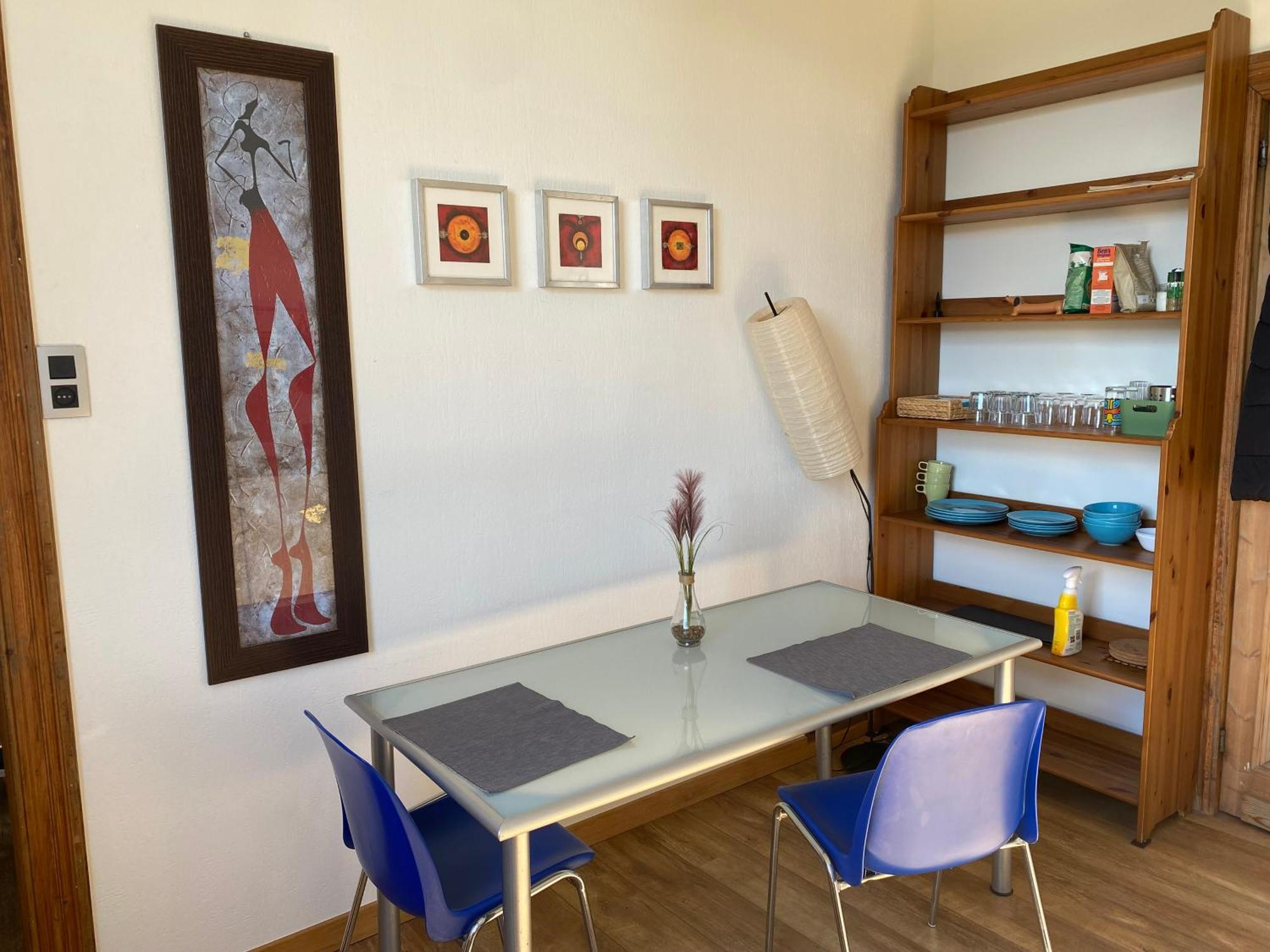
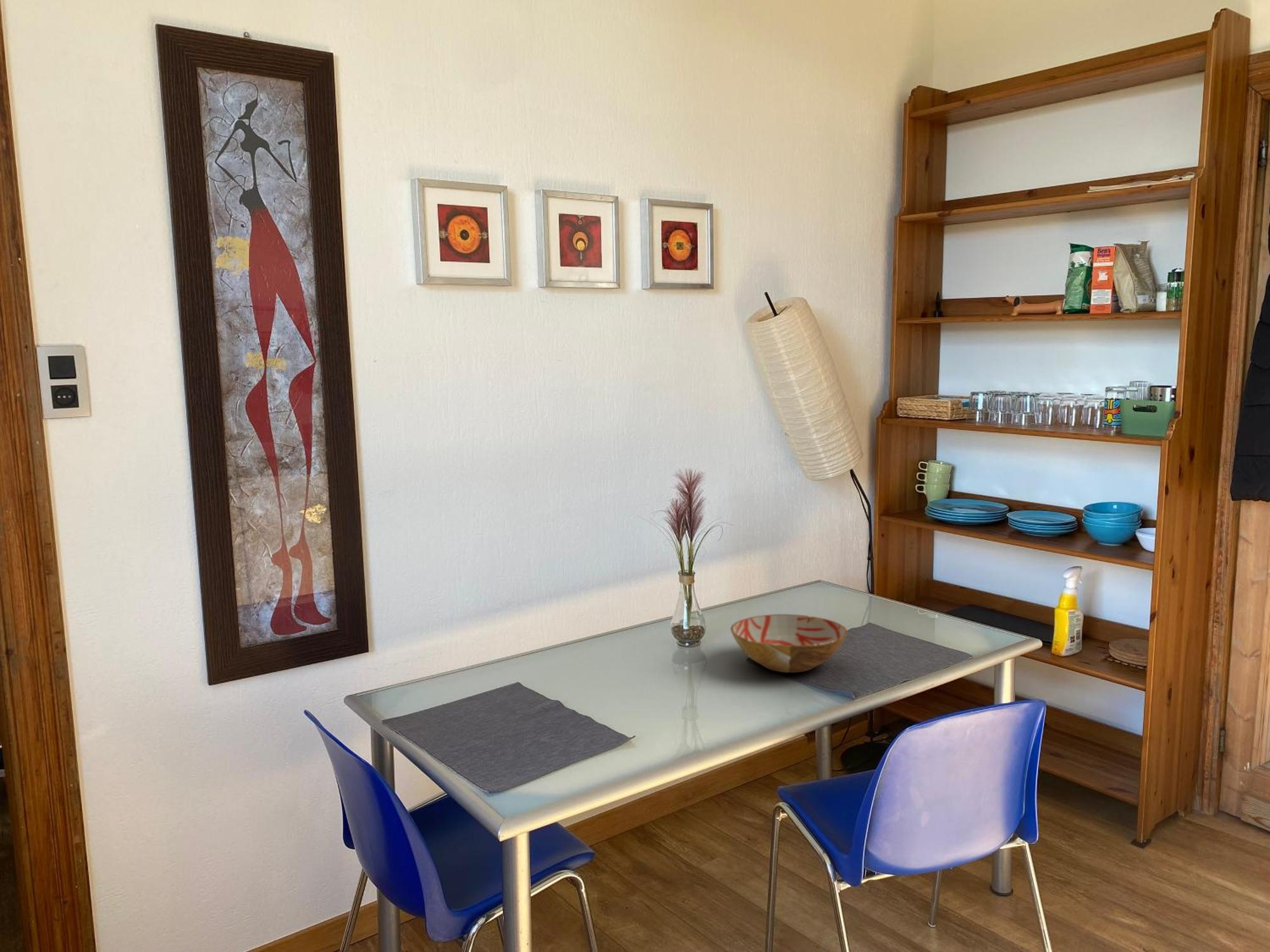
+ bowl (788, 647)
